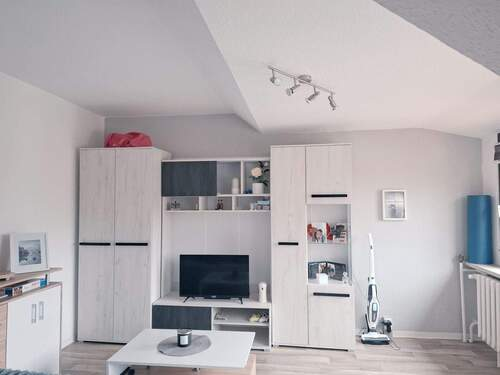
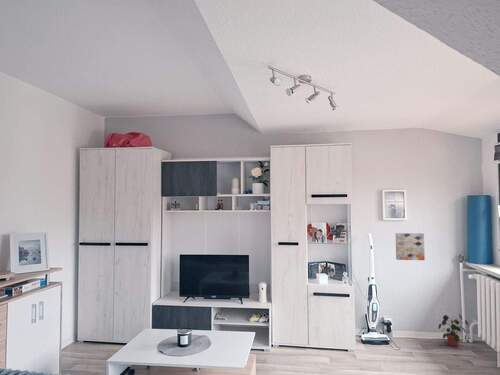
+ potted plant (454, 328)
+ wall art (409, 246)
